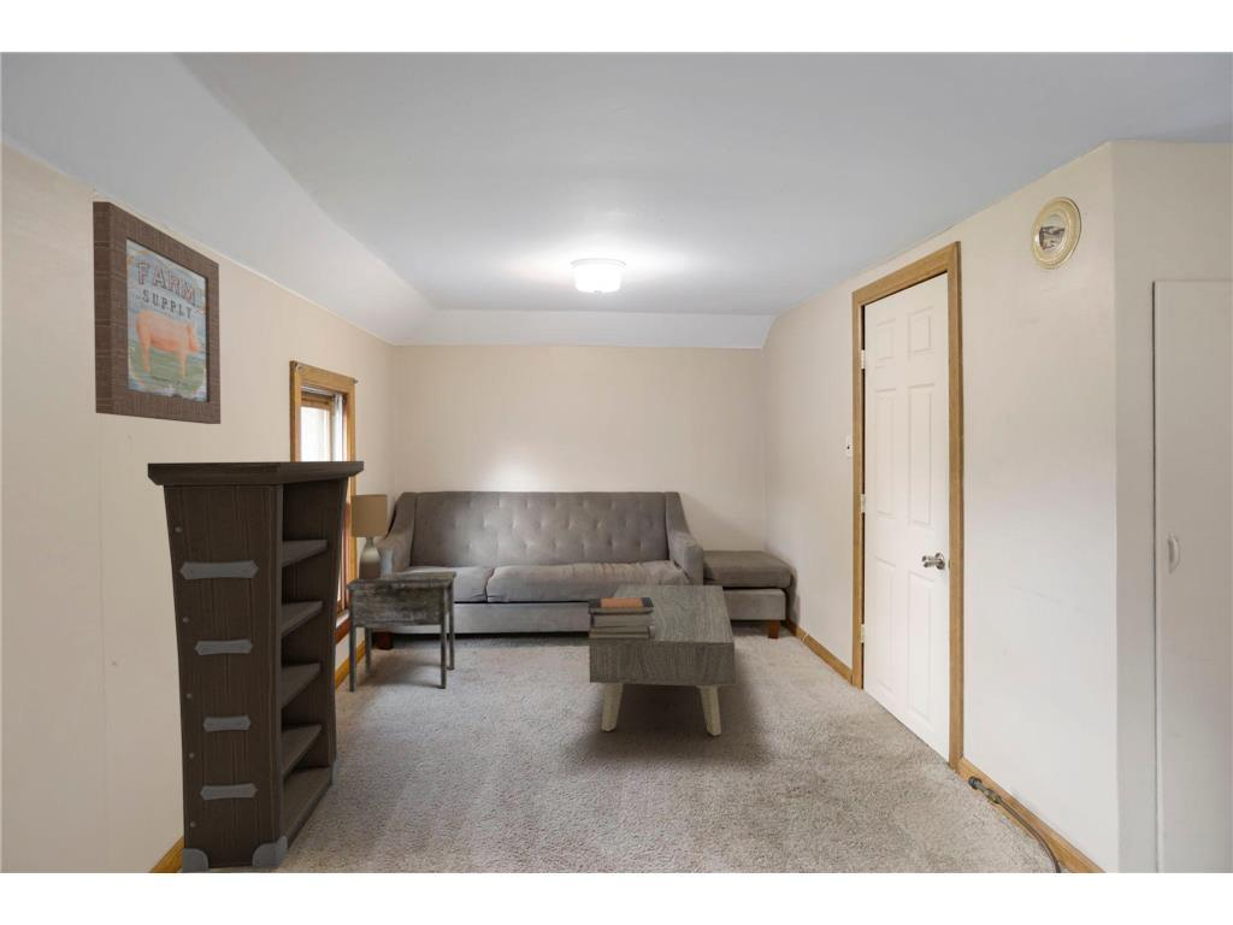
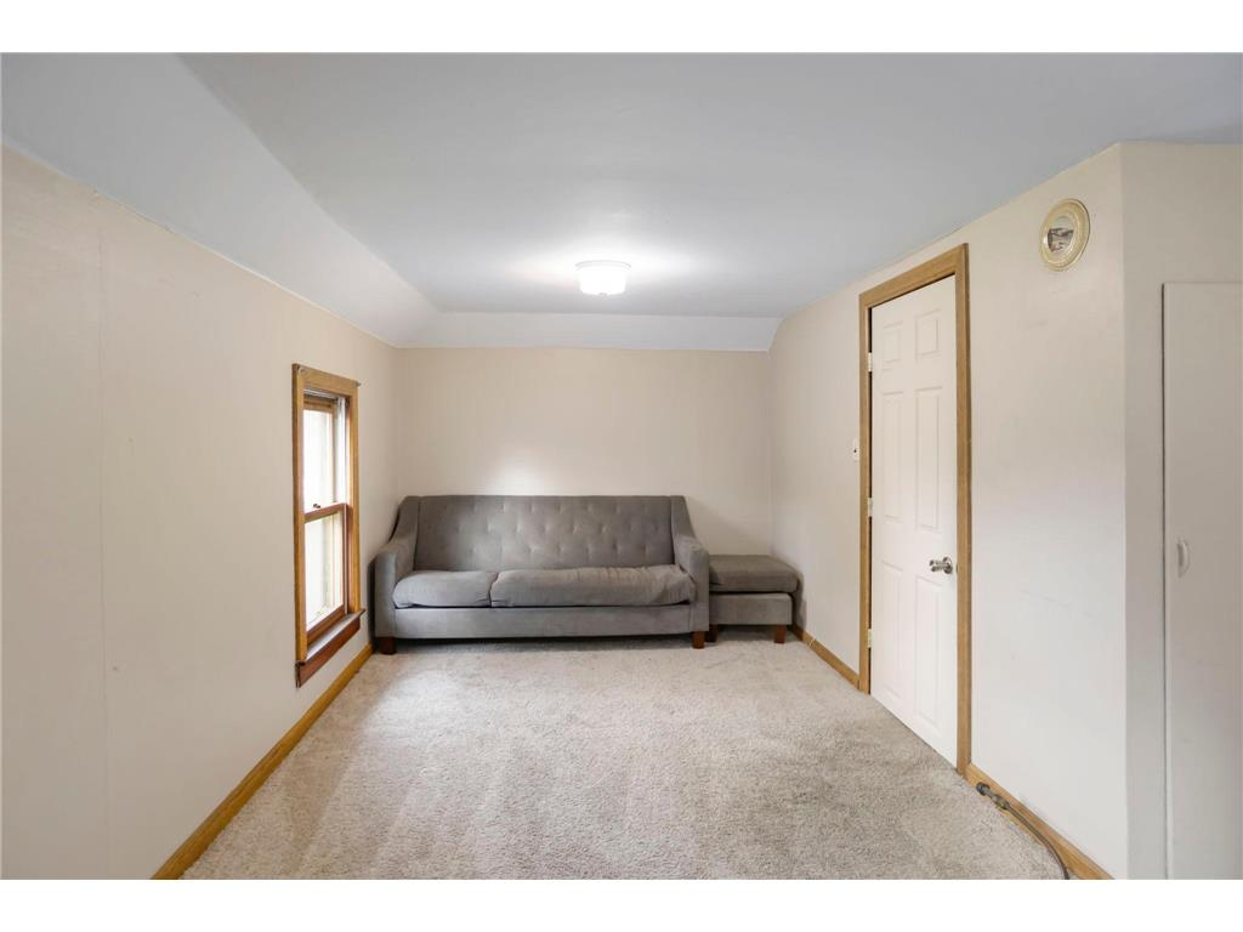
- coffee table (663, 652)
- side table (403, 625)
- wall art (165, 328)
- book stack (620, 617)
- table lamp (368, 536)
- cabinet (278, 640)
